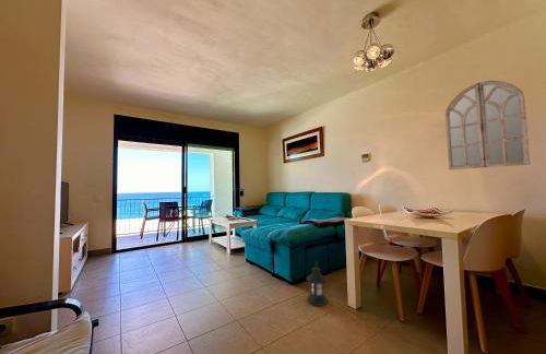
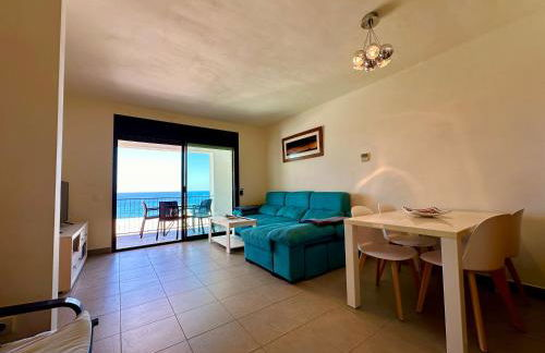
- home mirror (482, 125)
- lantern (316, 282)
